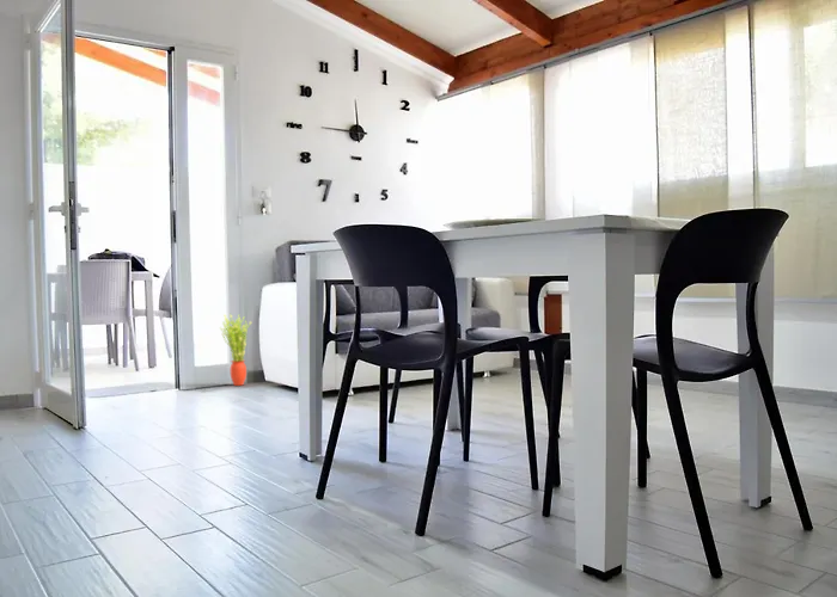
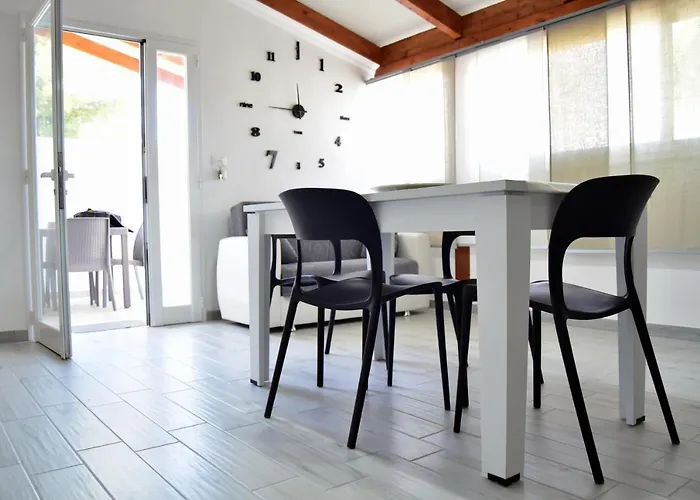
- potted plant (236, 349)
